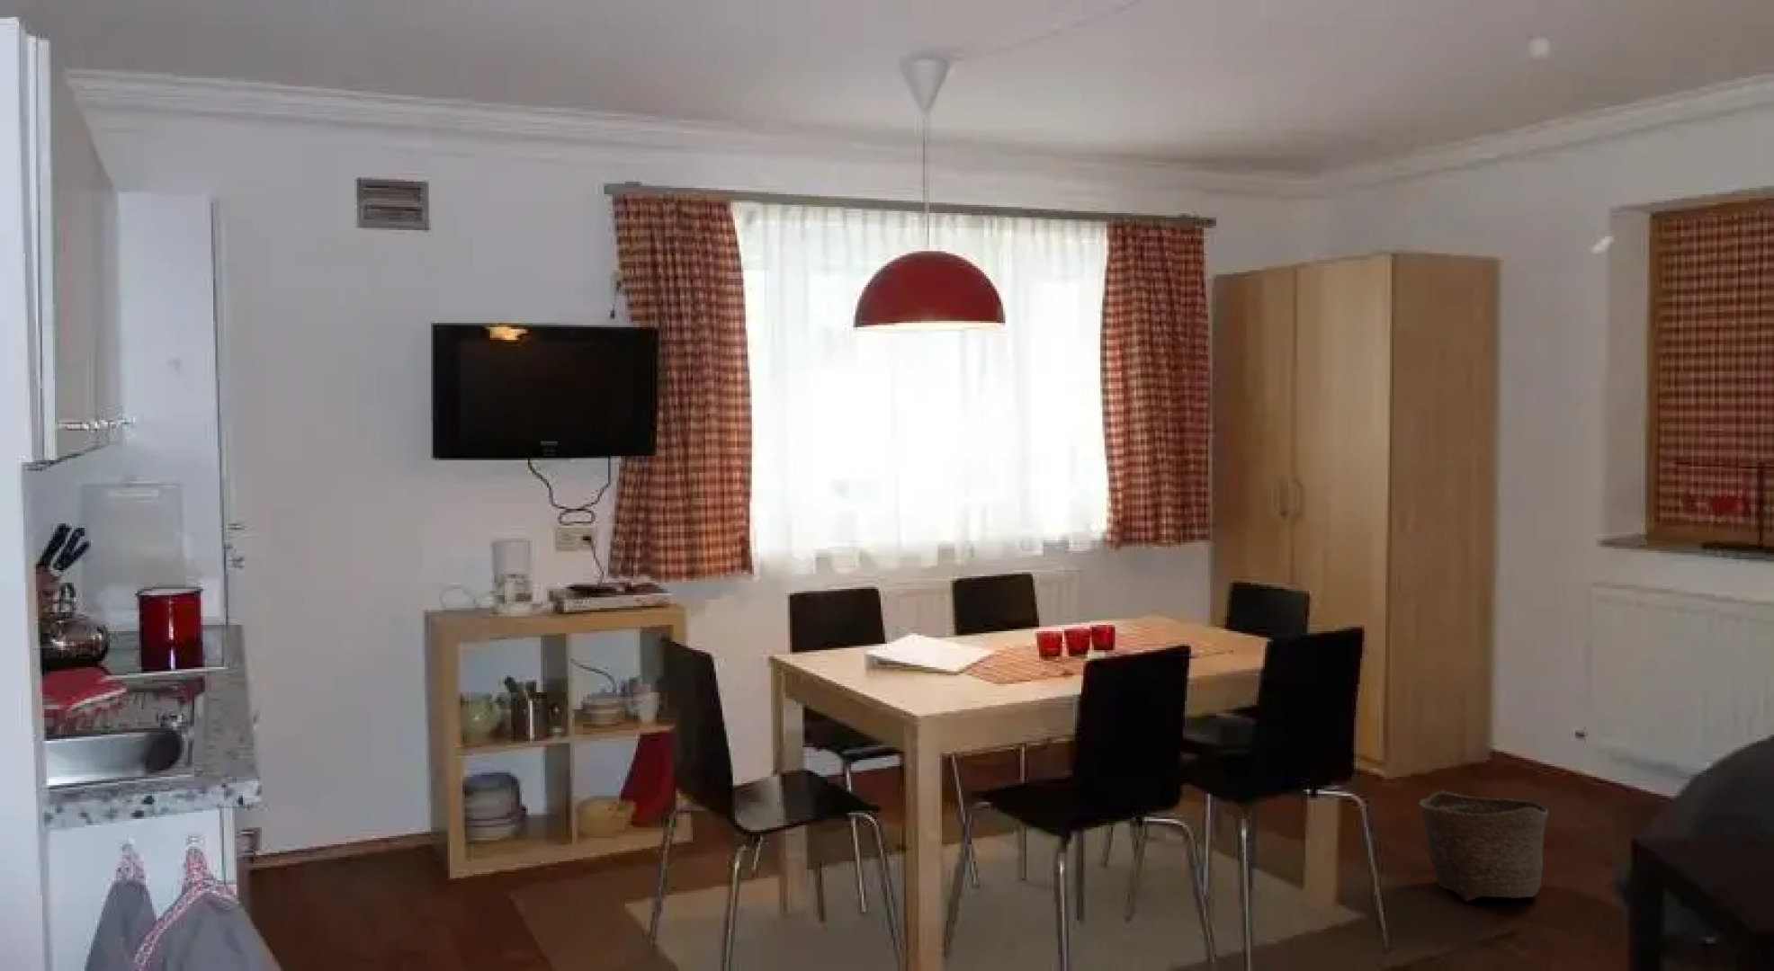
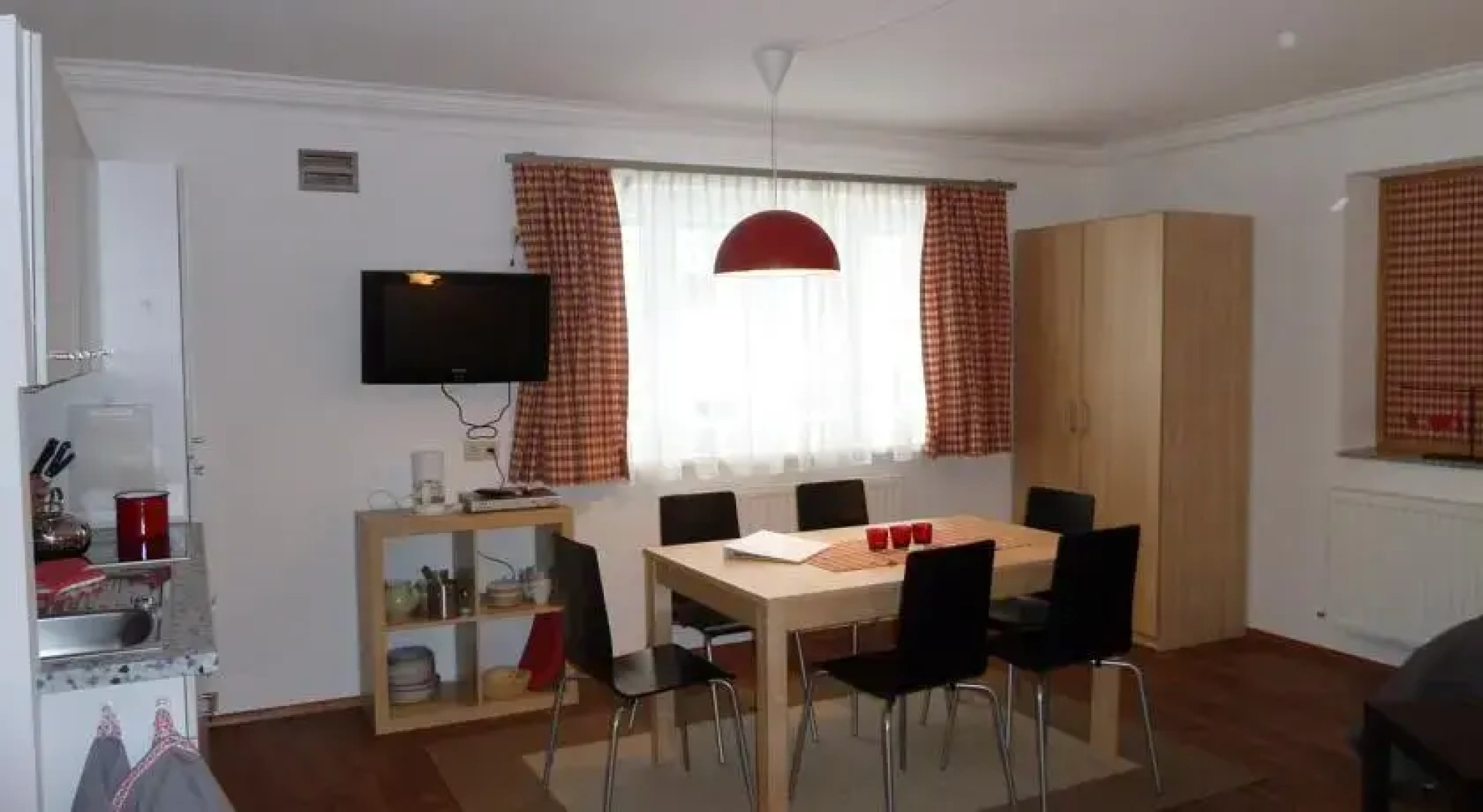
- basket (1482, 842)
